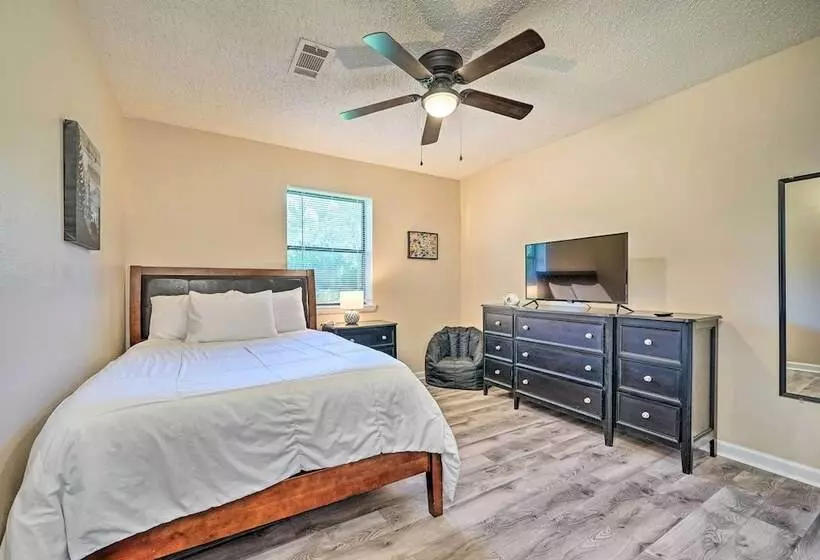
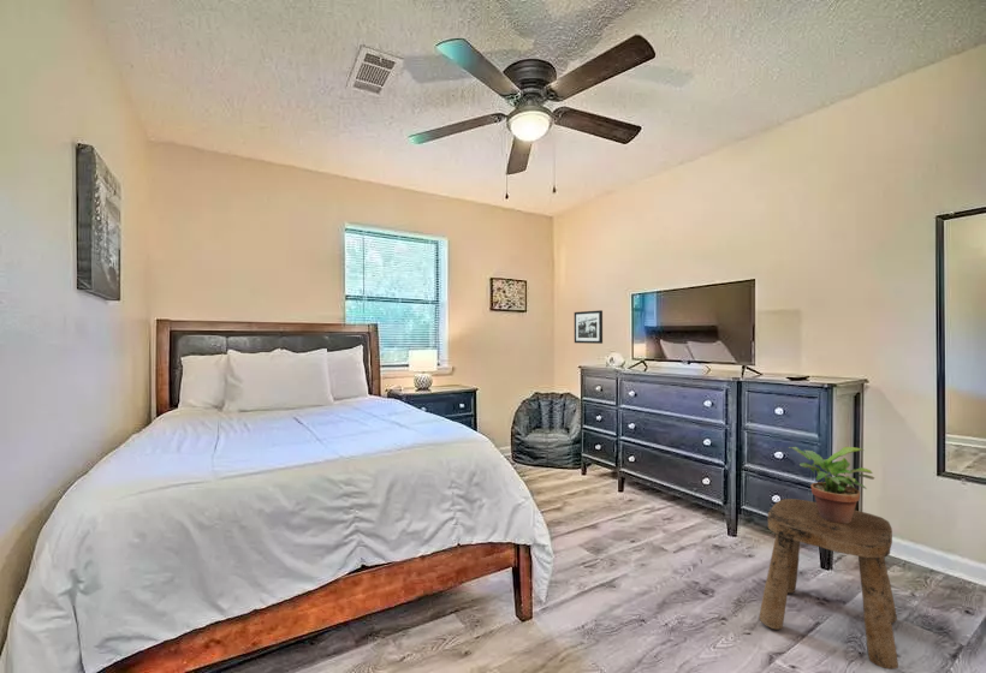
+ stool (833, 550)
+ picture frame (587, 327)
+ potted plant (826, 482)
